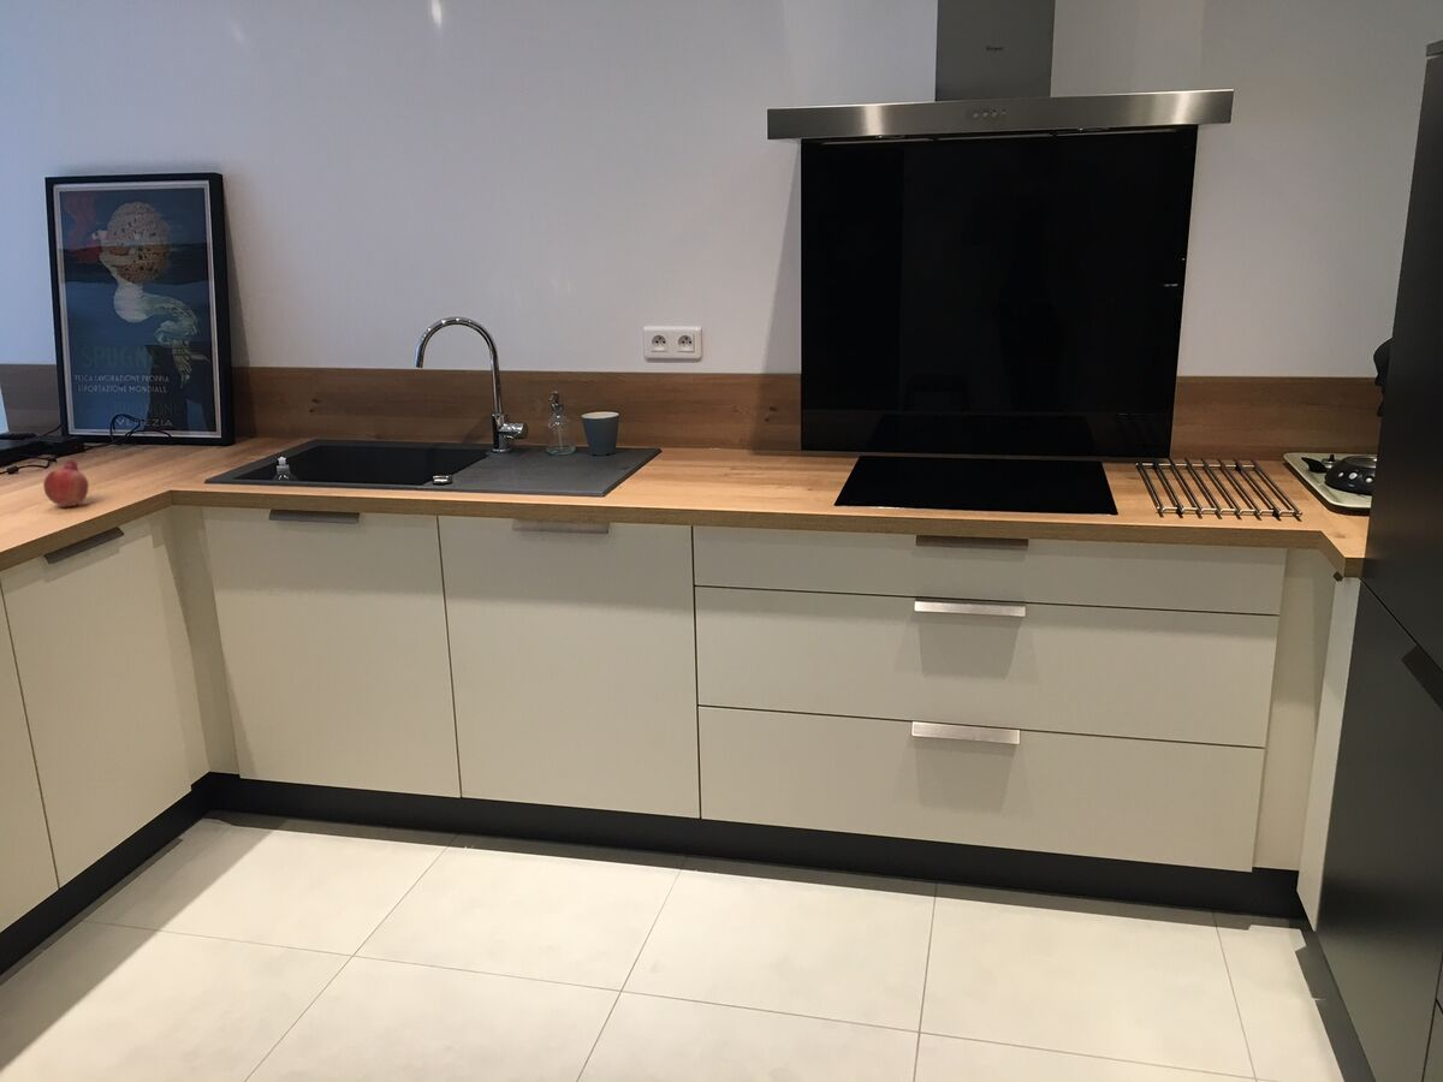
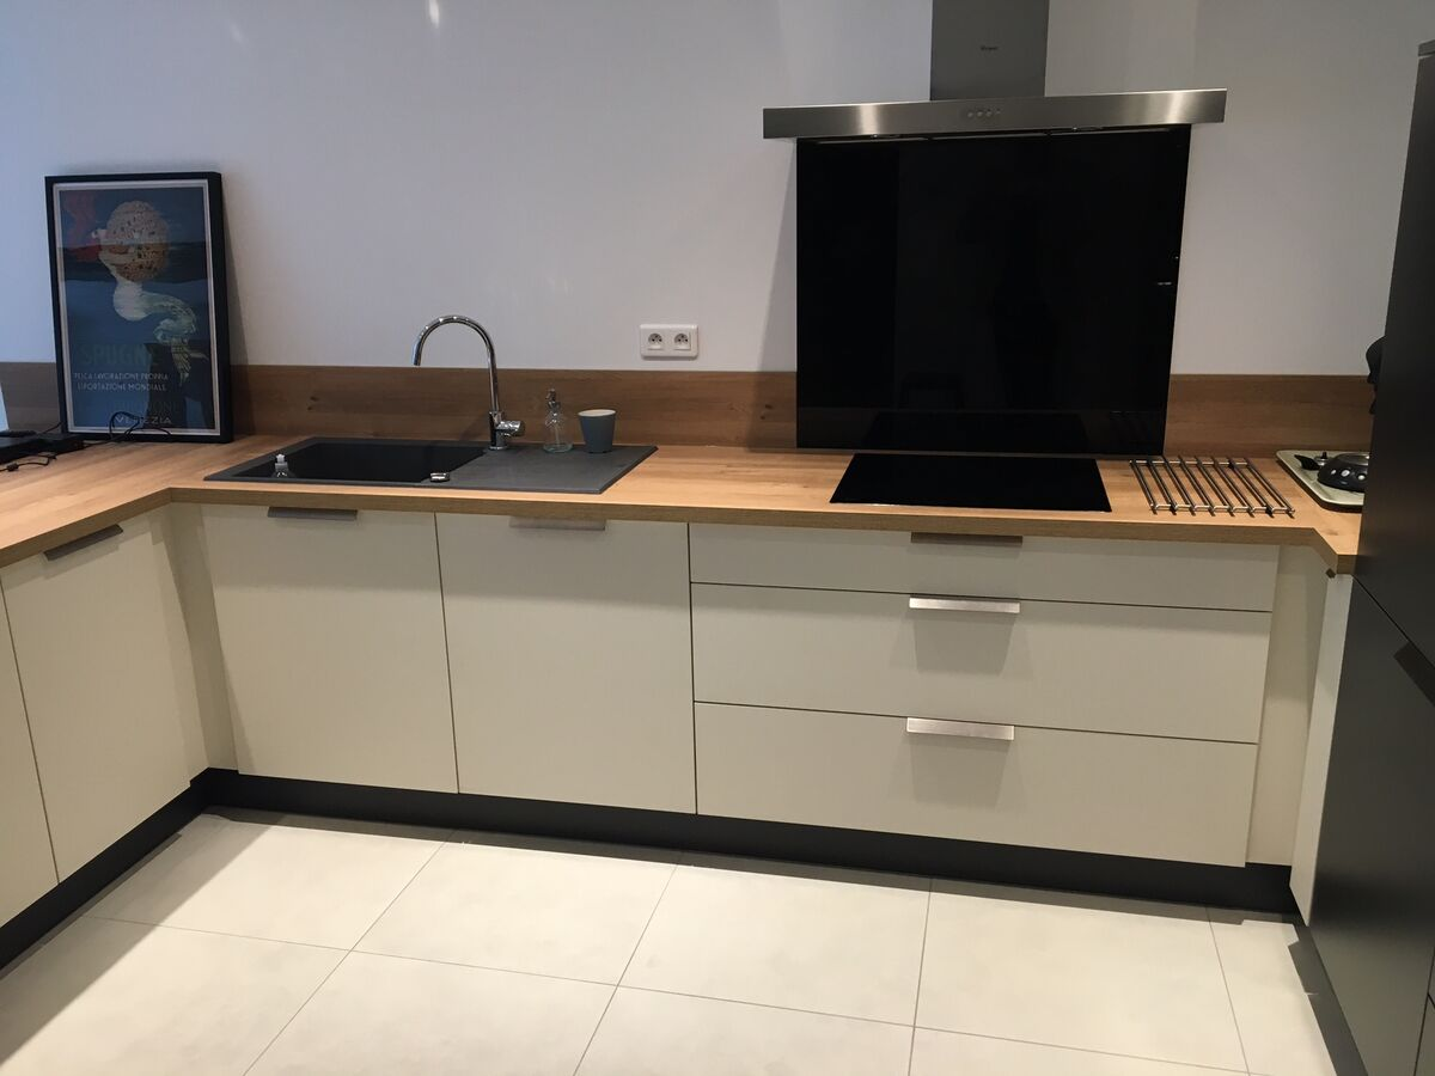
- fruit (65, 483)
